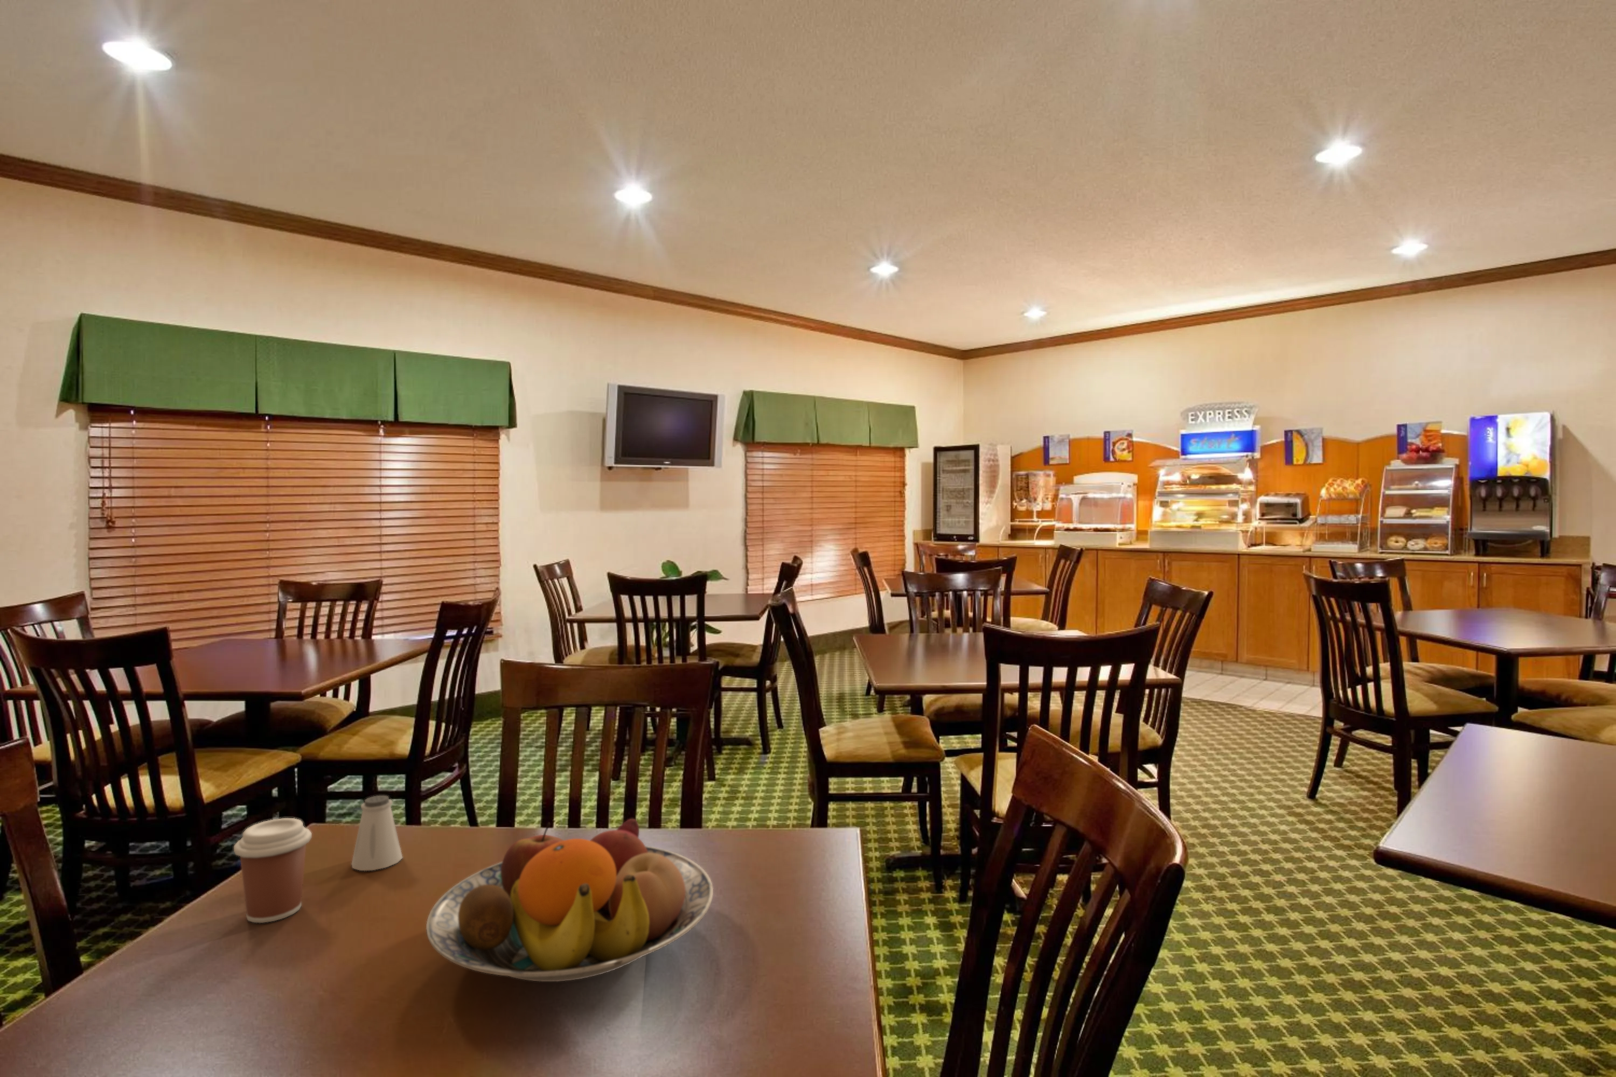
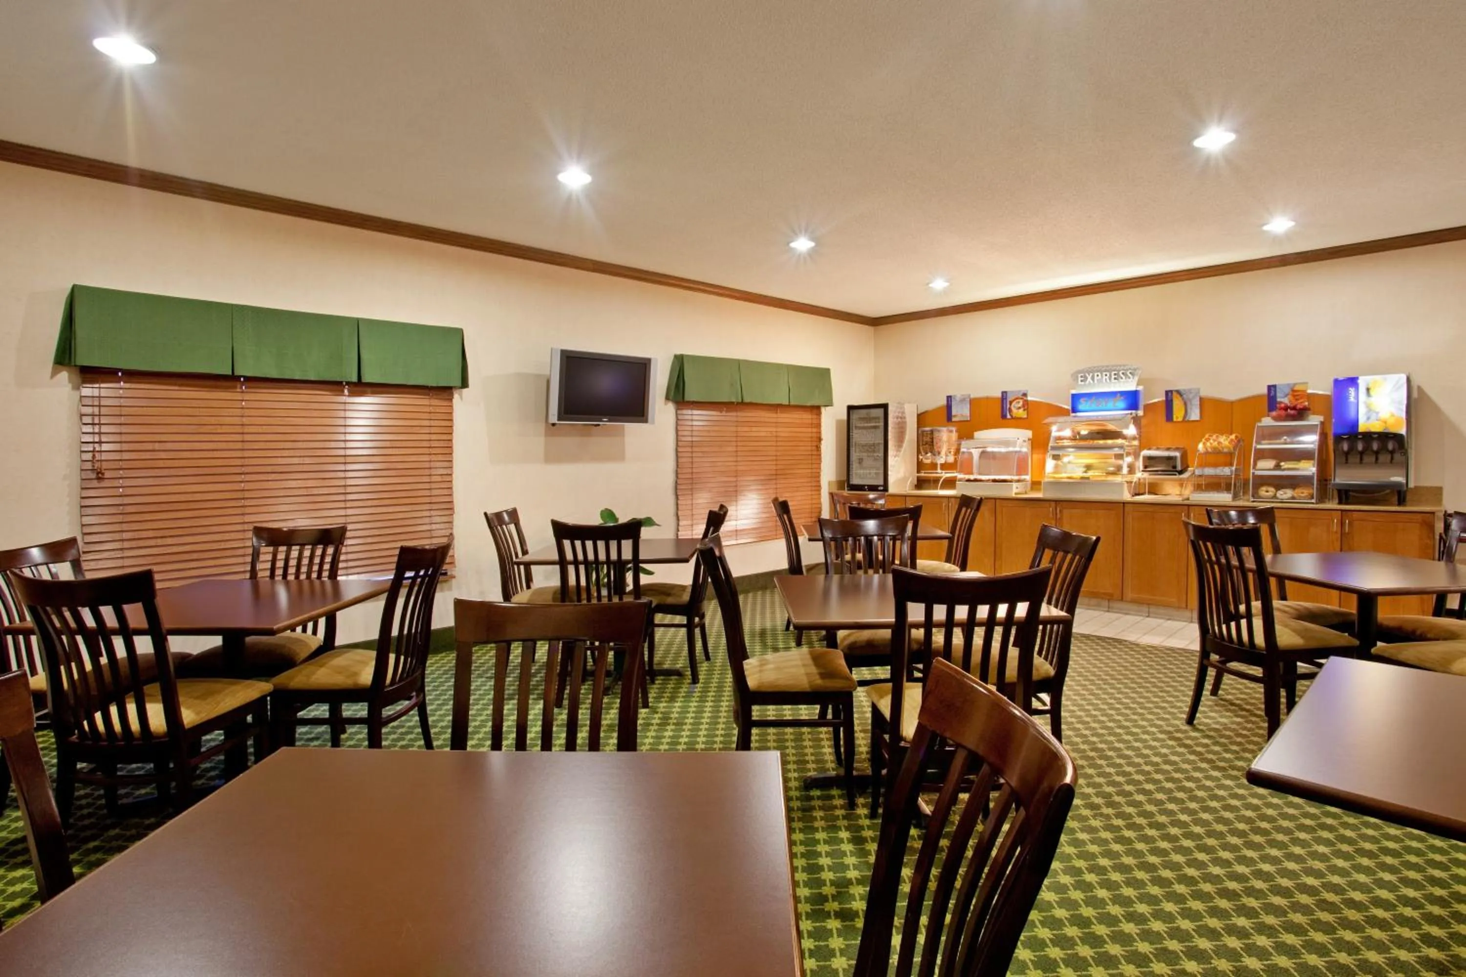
- coffee cup (274, 869)
- fruit bowl (576, 886)
- saltshaker (376, 829)
